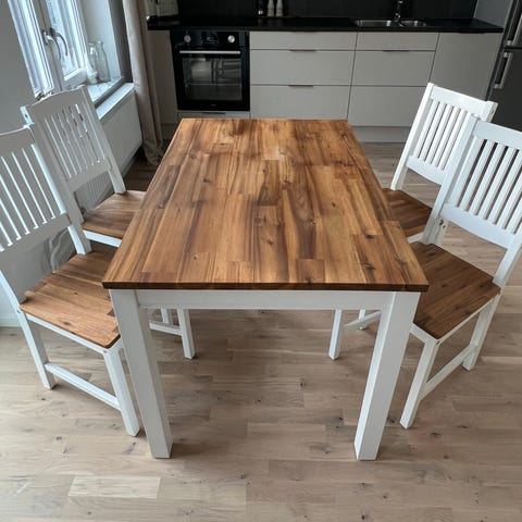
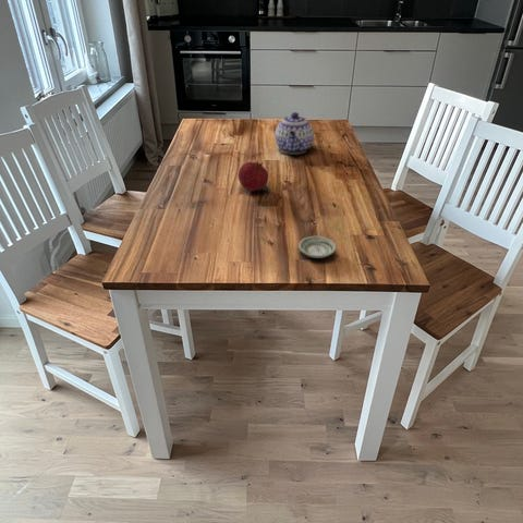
+ fruit (253, 175)
+ saucer (316, 248)
+ teapot (294, 131)
